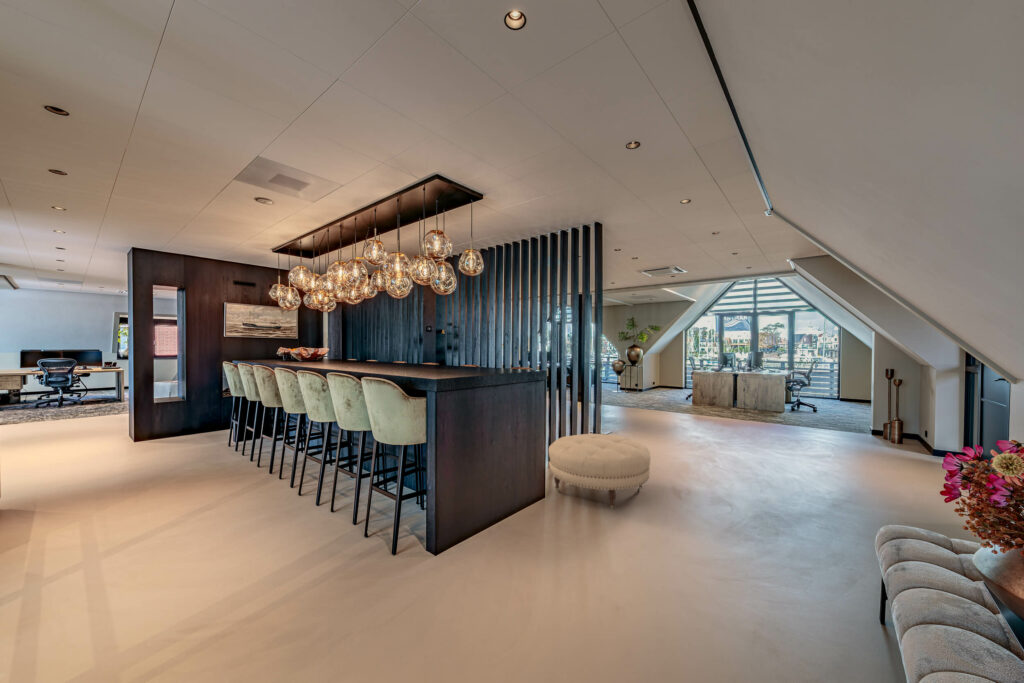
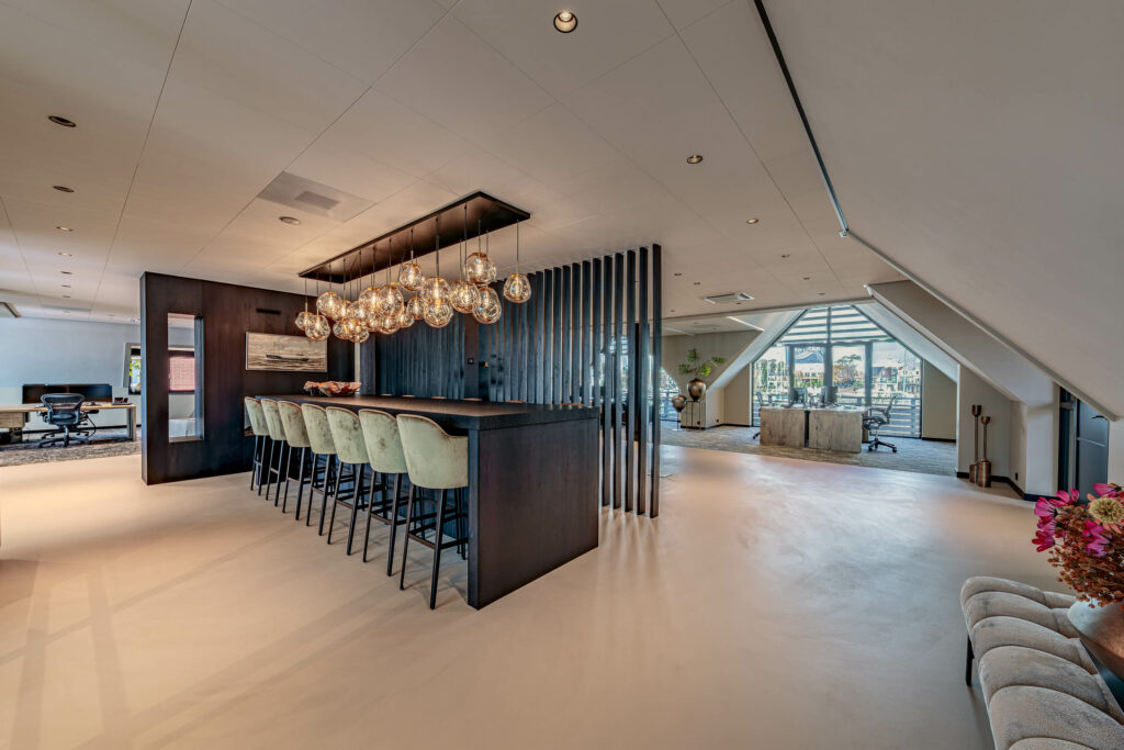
- ottoman (598, 465)
